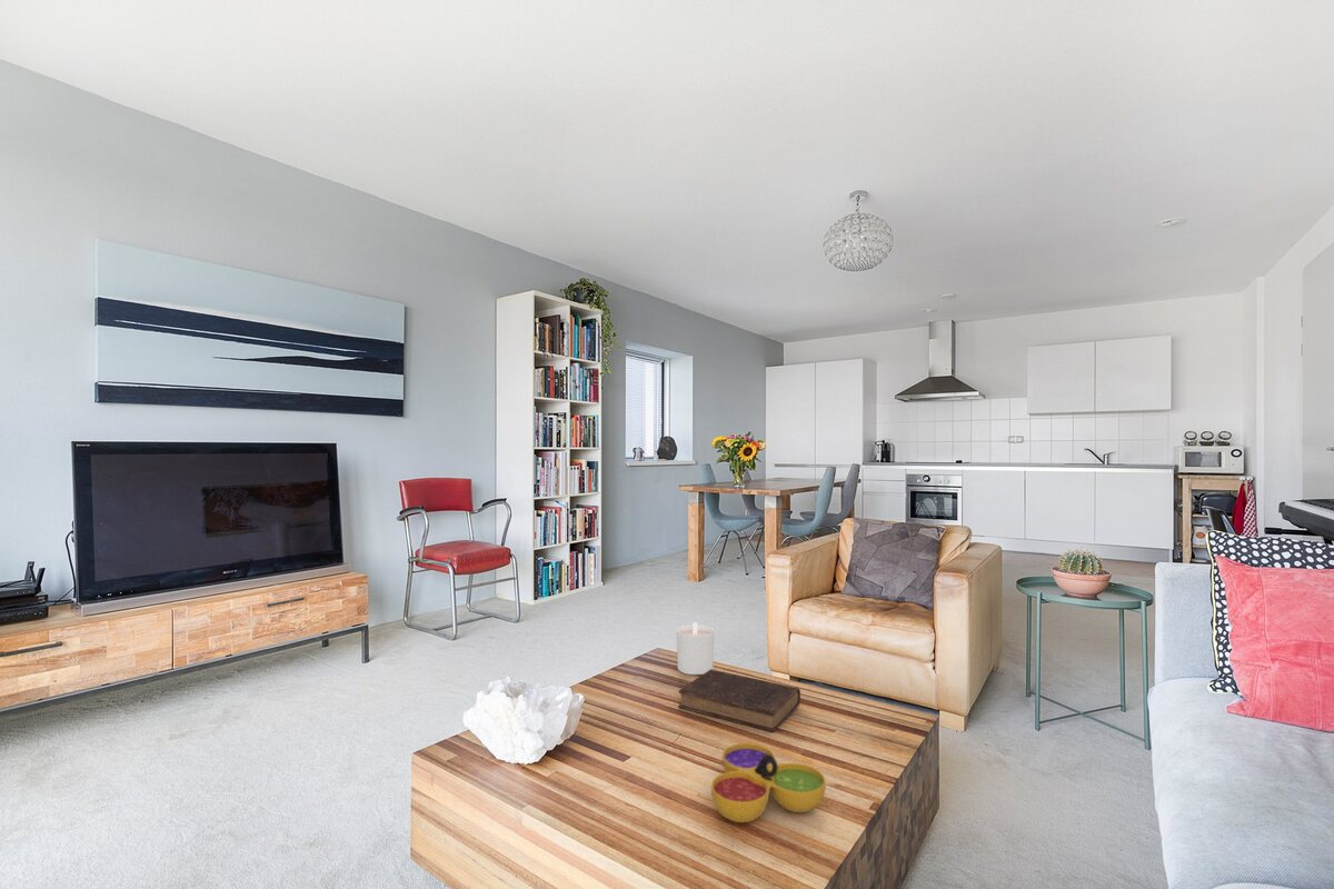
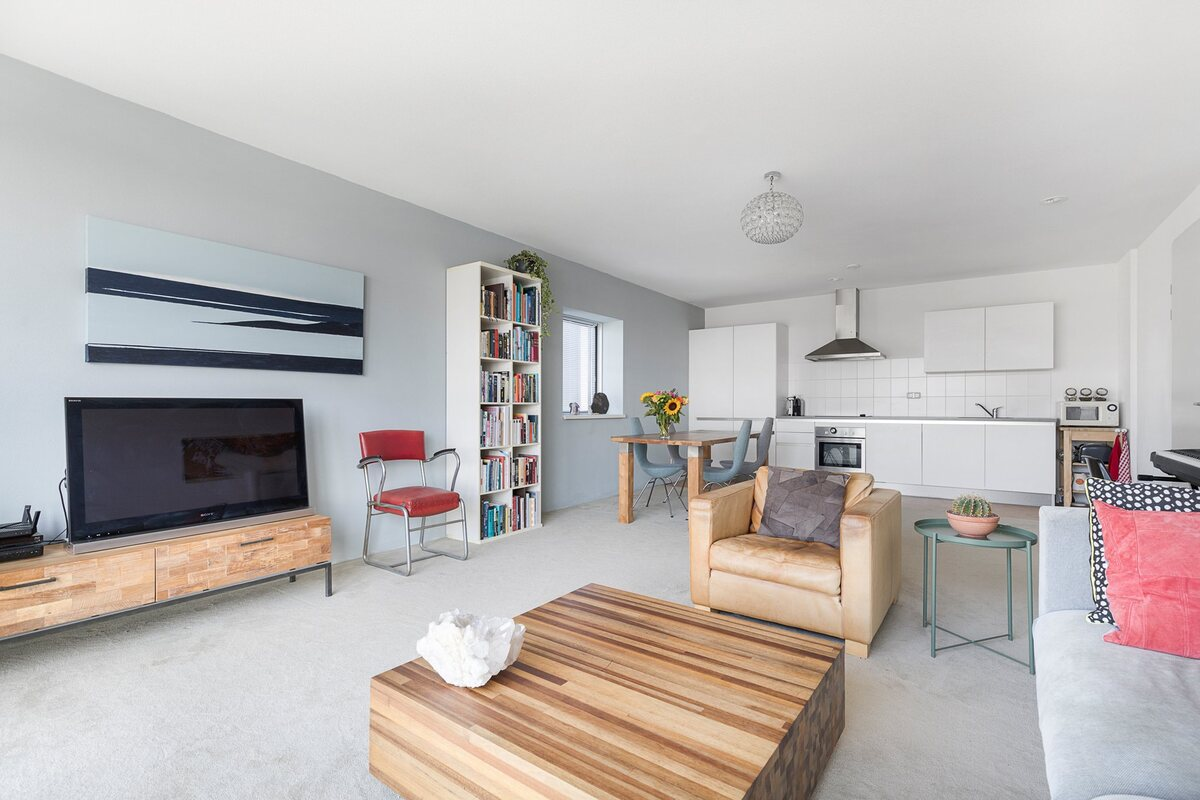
- book (739, 697)
- decorative bowl (756, 779)
- candle (695, 645)
